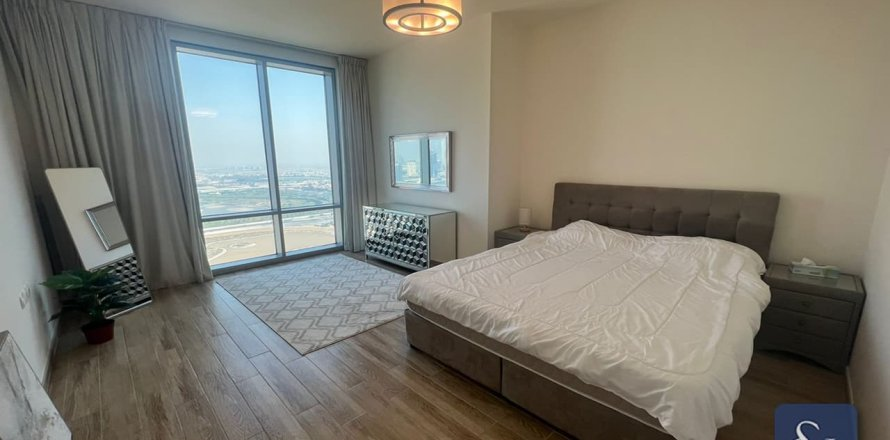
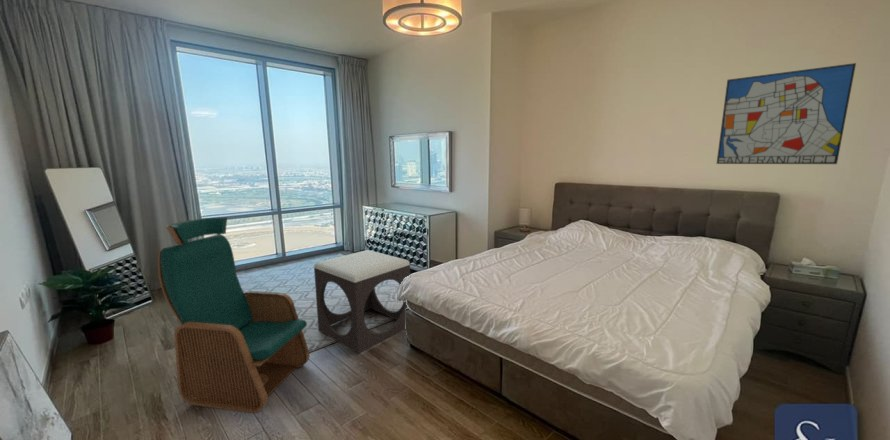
+ footstool (363, 294)
+ wall art (778, 119)
+ armchair (239, 306)
